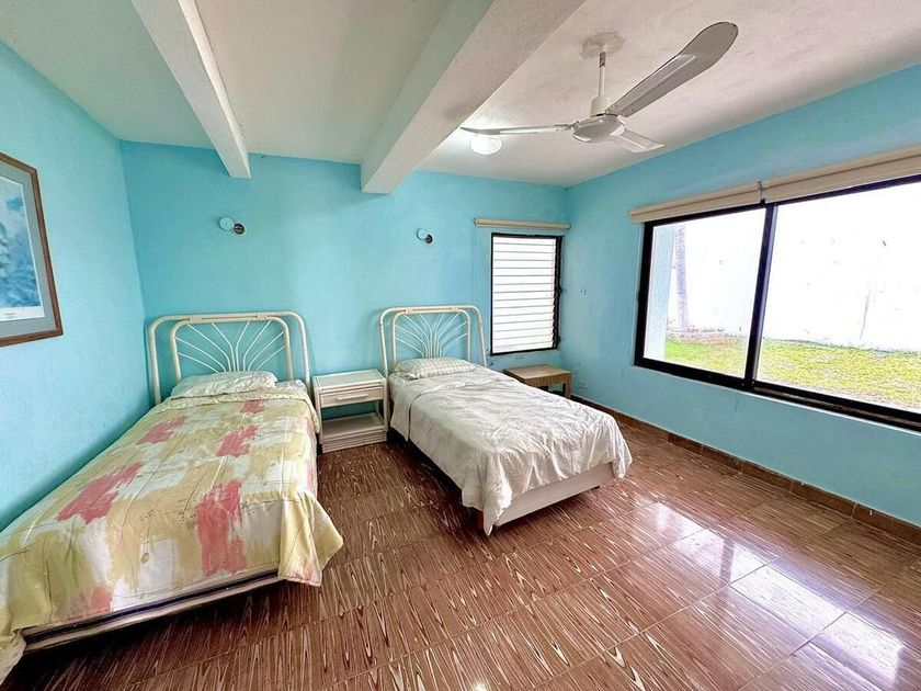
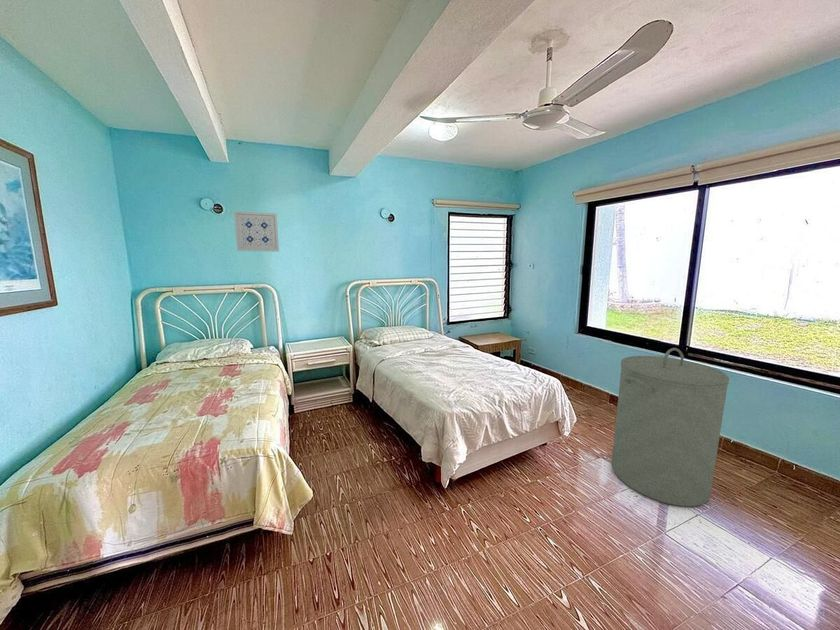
+ wall art (257, 232)
+ laundry hamper (664, 415)
